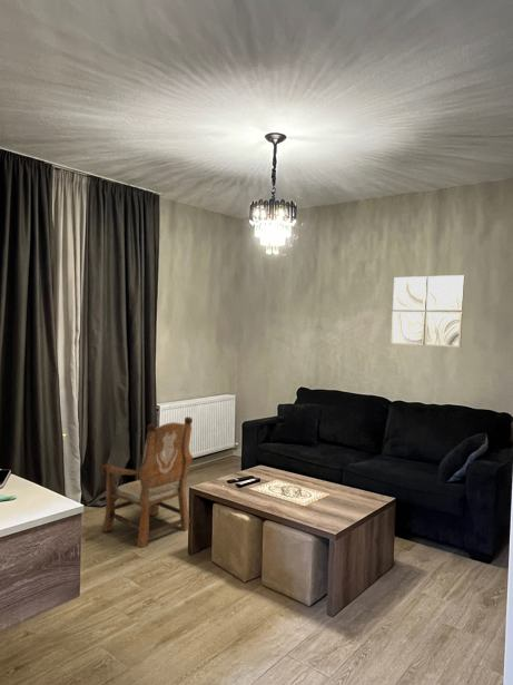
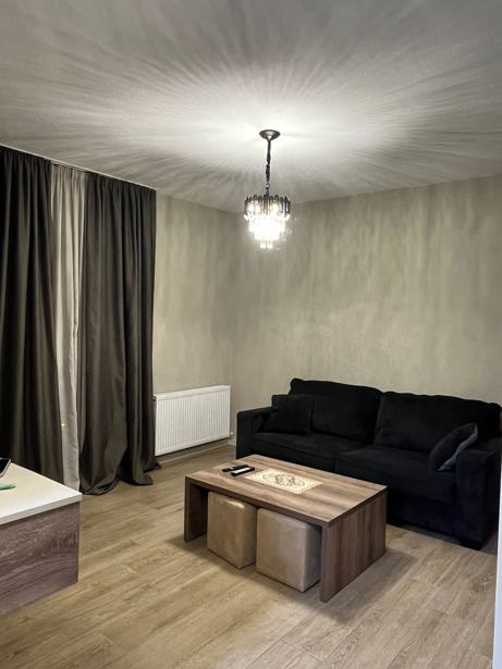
- armchair (149, 472)
- wall art (426, 312)
